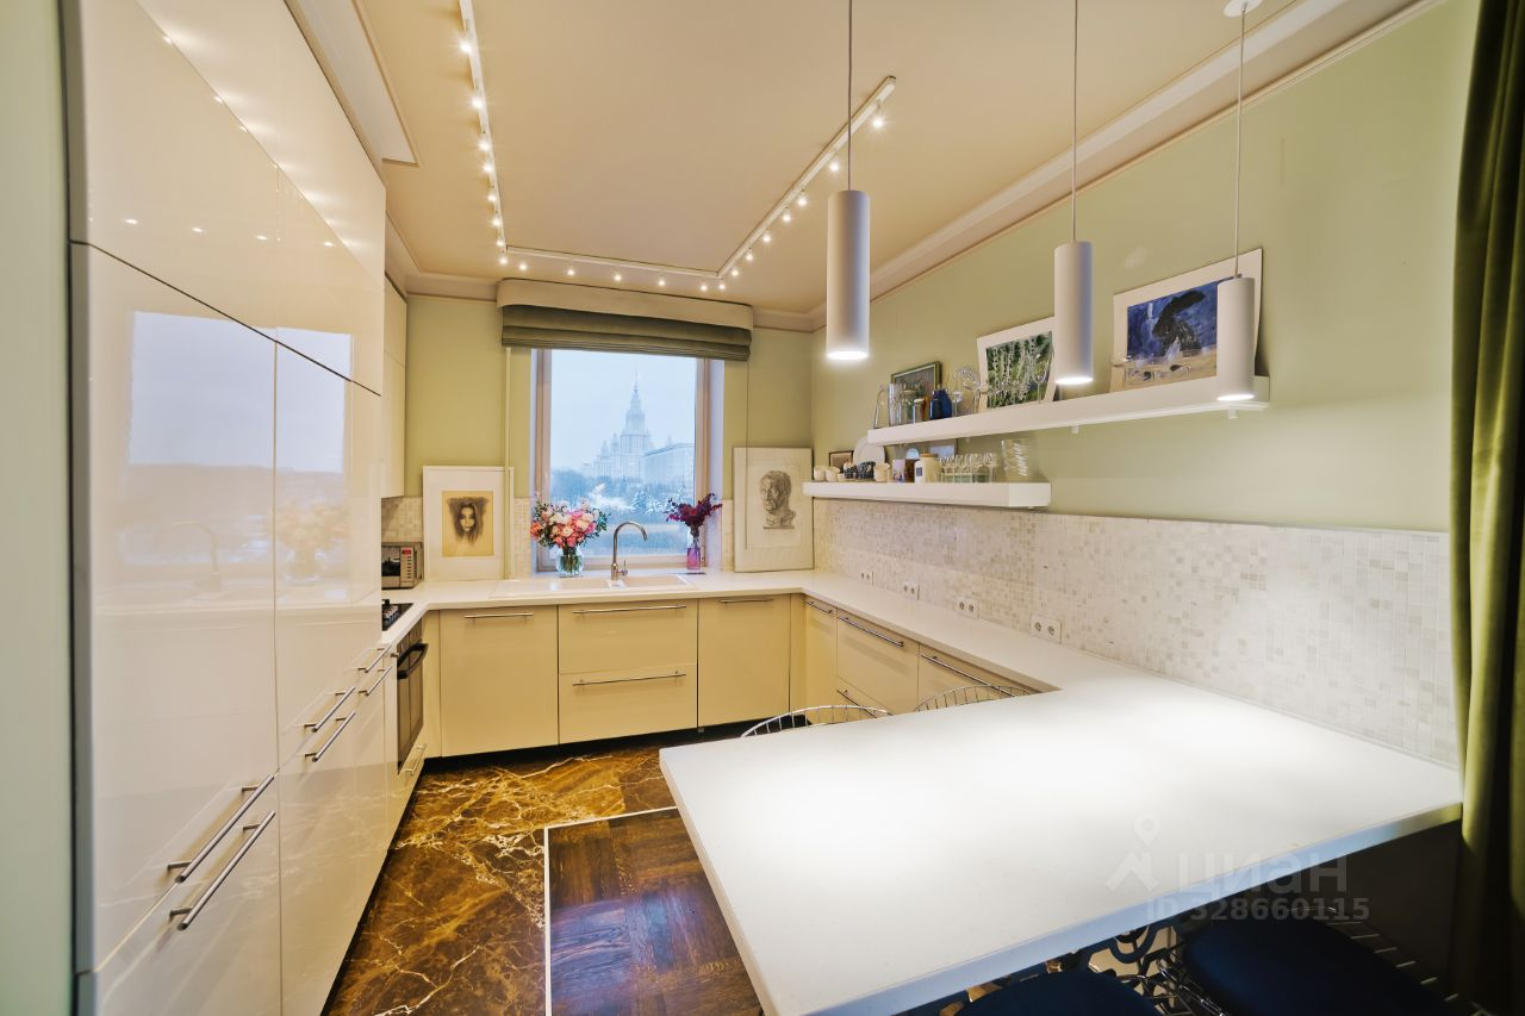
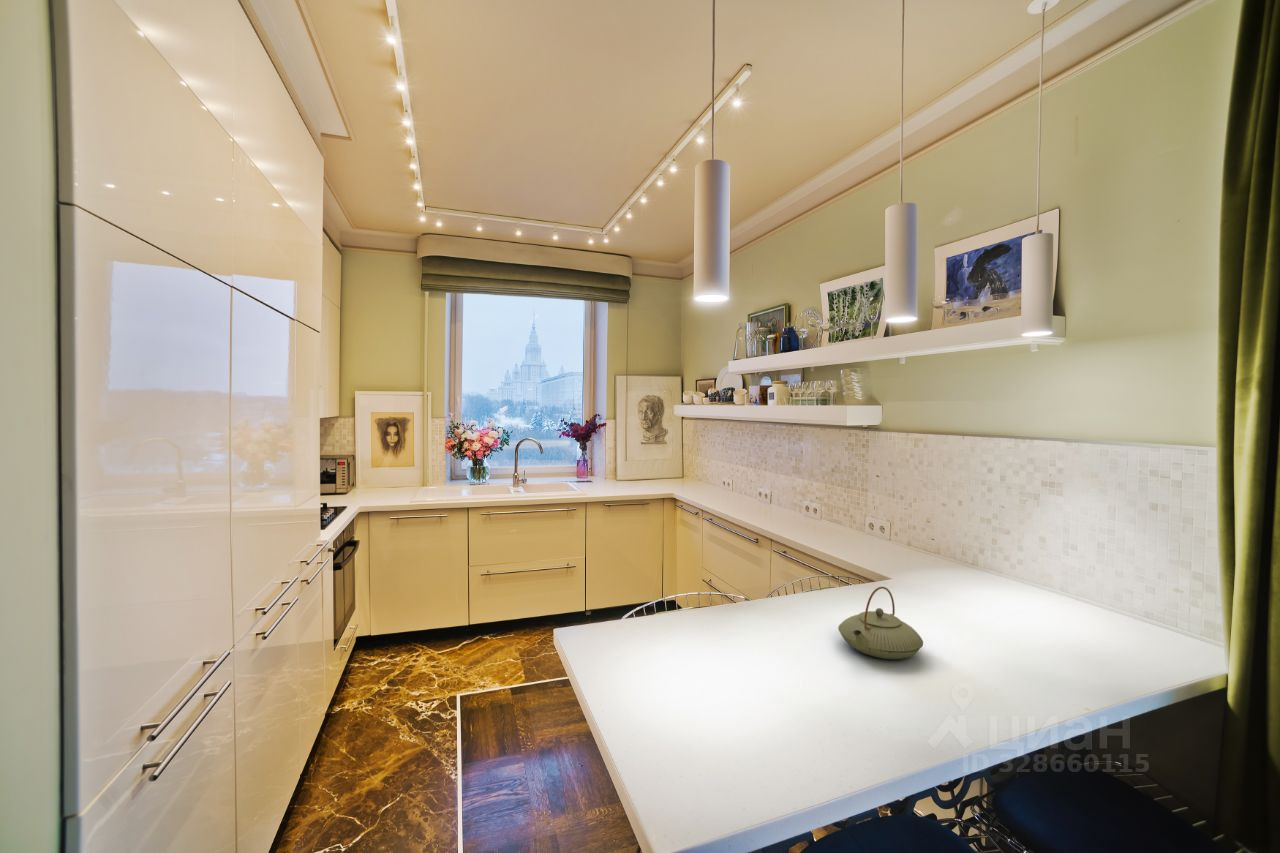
+ teapot (877, 619)
